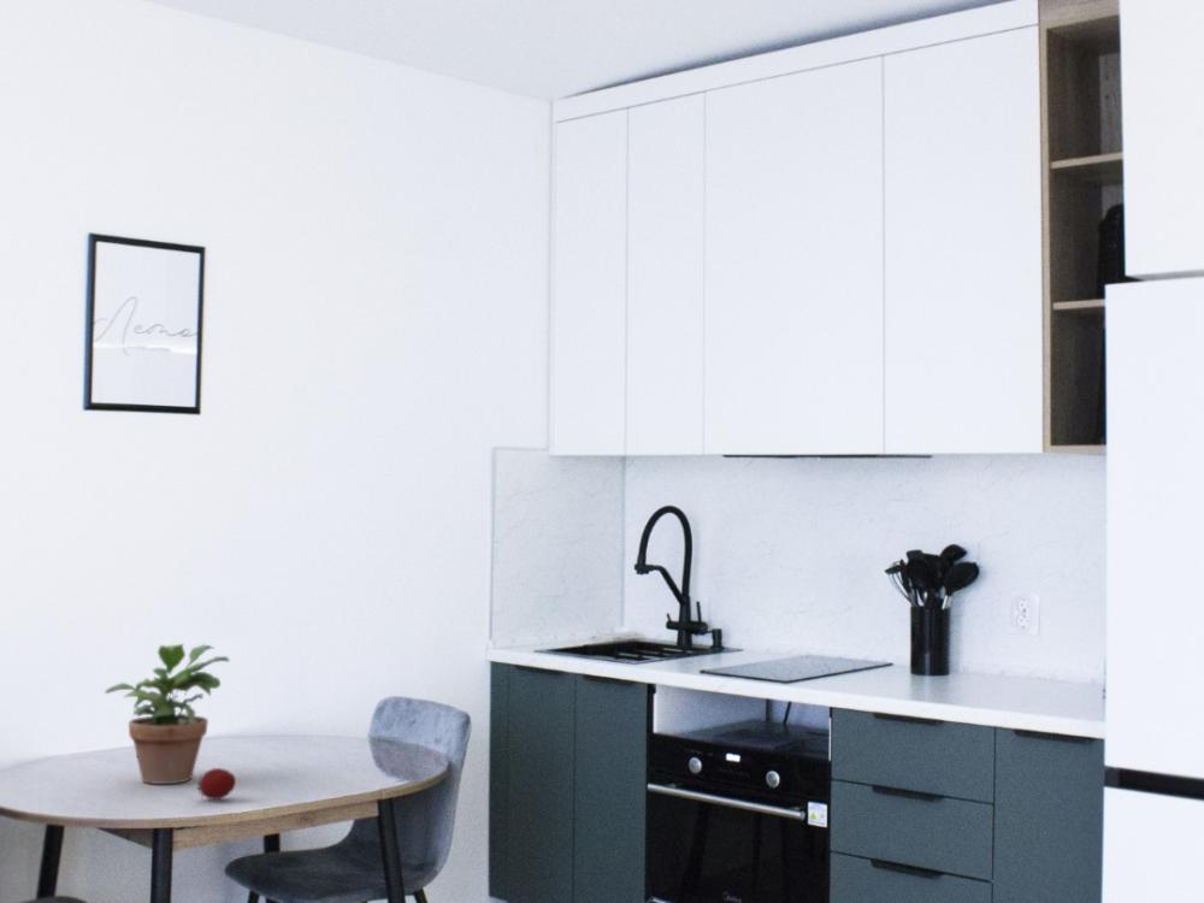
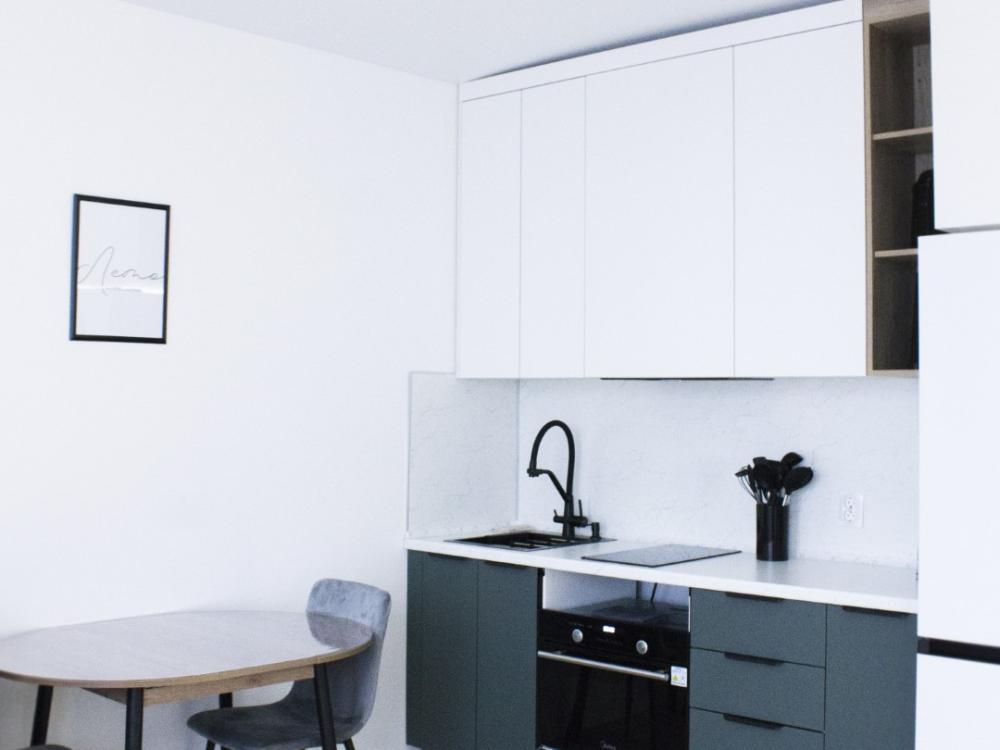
- potted plant (167, 708)
- fruit (217, 784)
